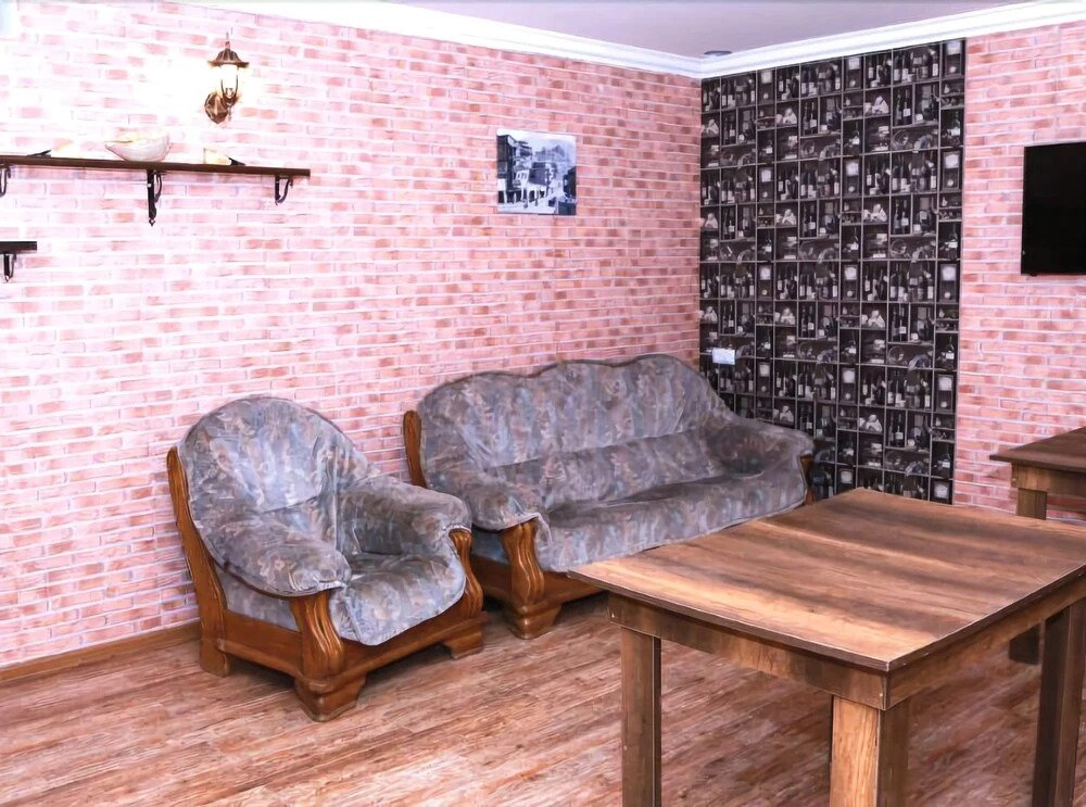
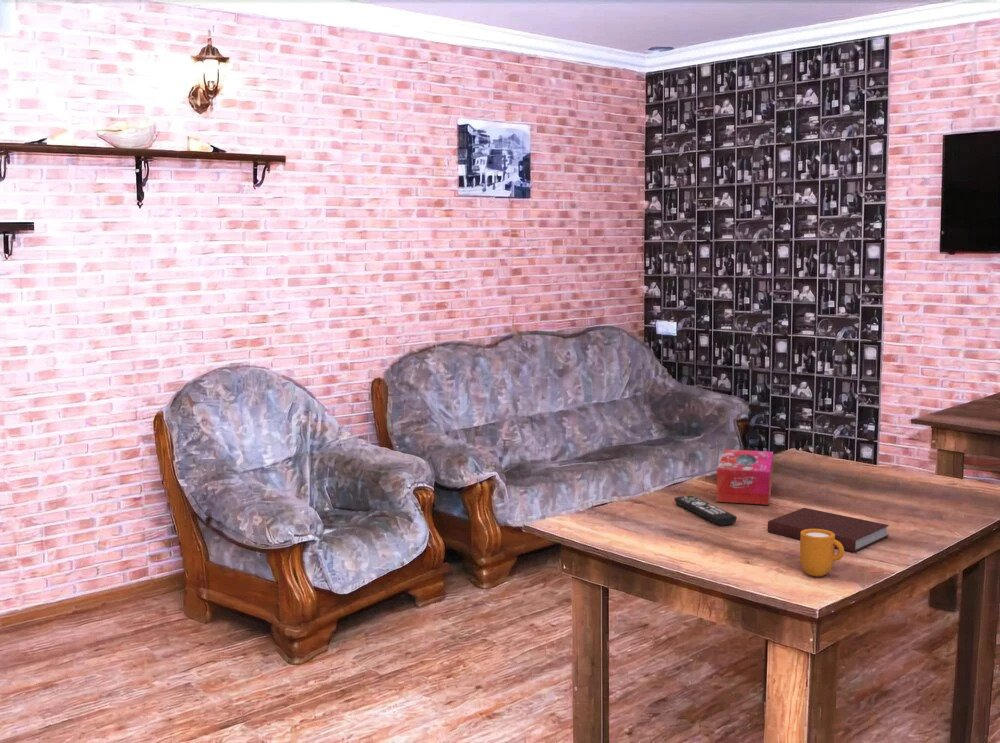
+ remote control (704, 509)
+ notebook (827, 528)
+ tissue box (745, 475)
+ mug (822, 554)
